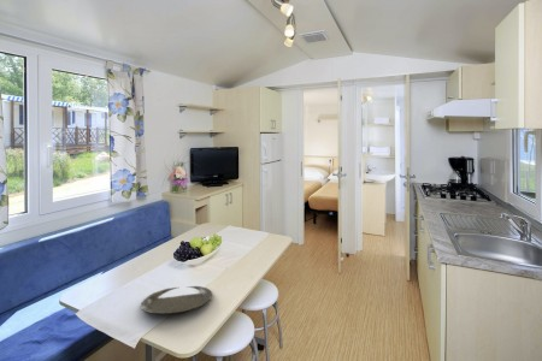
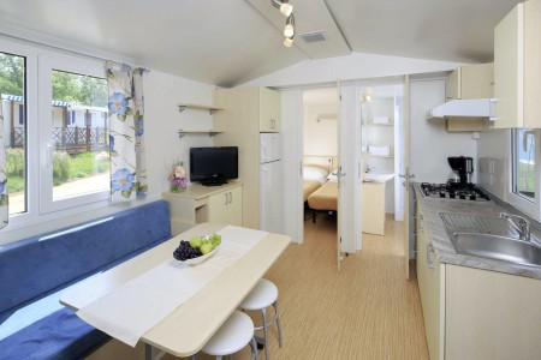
- plate (177, 298)
